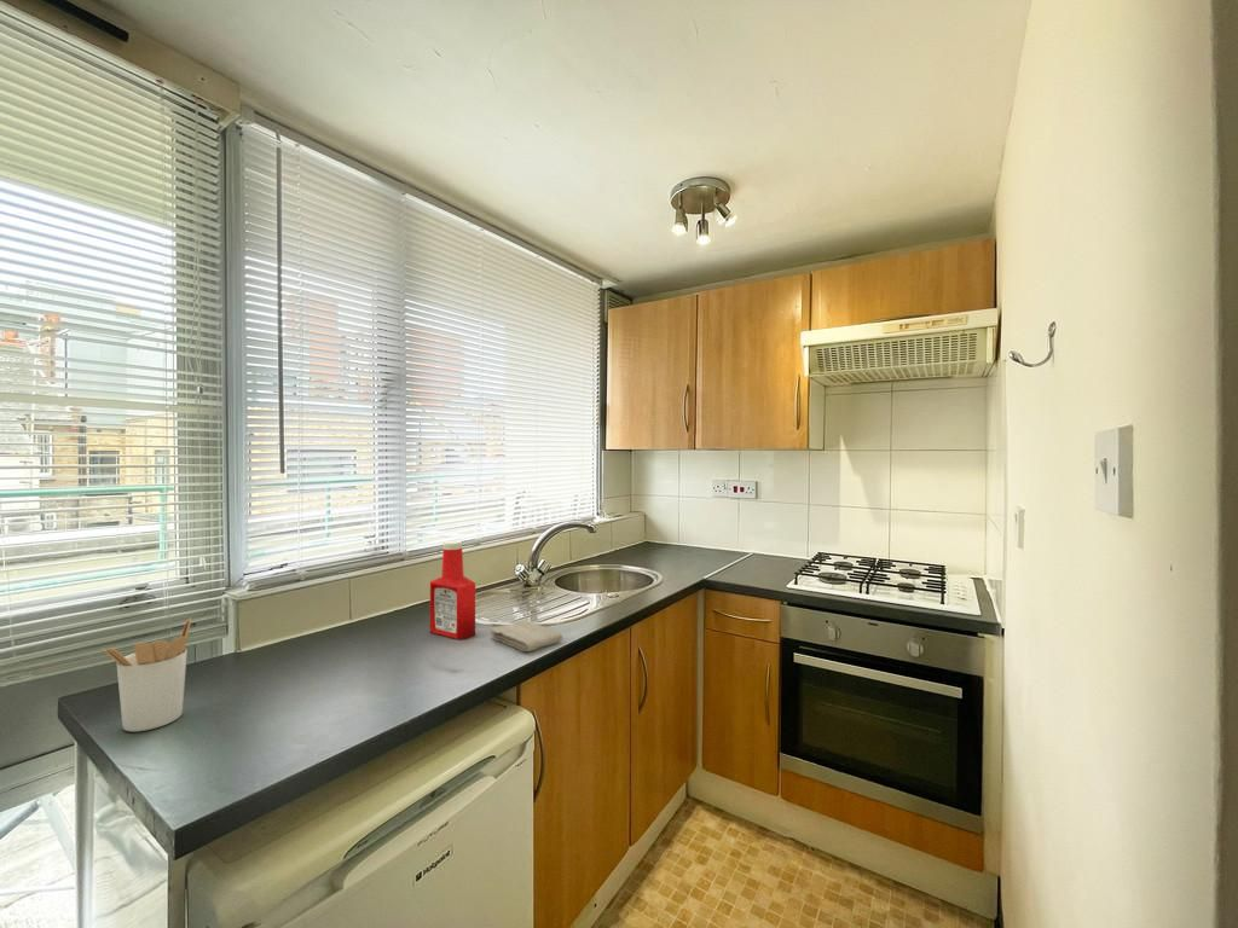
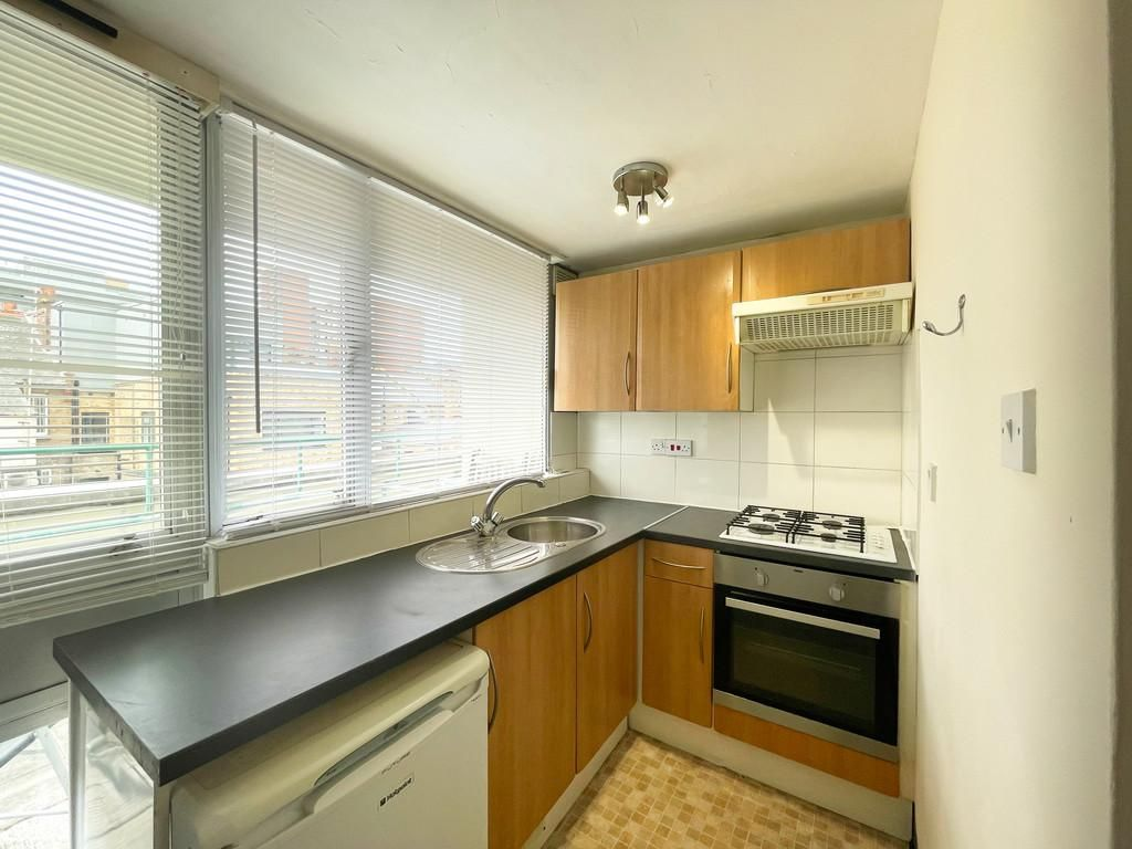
- soap bottle (452, 587)
- utensil holder (156, 675)
- washcloth (525, 633)
